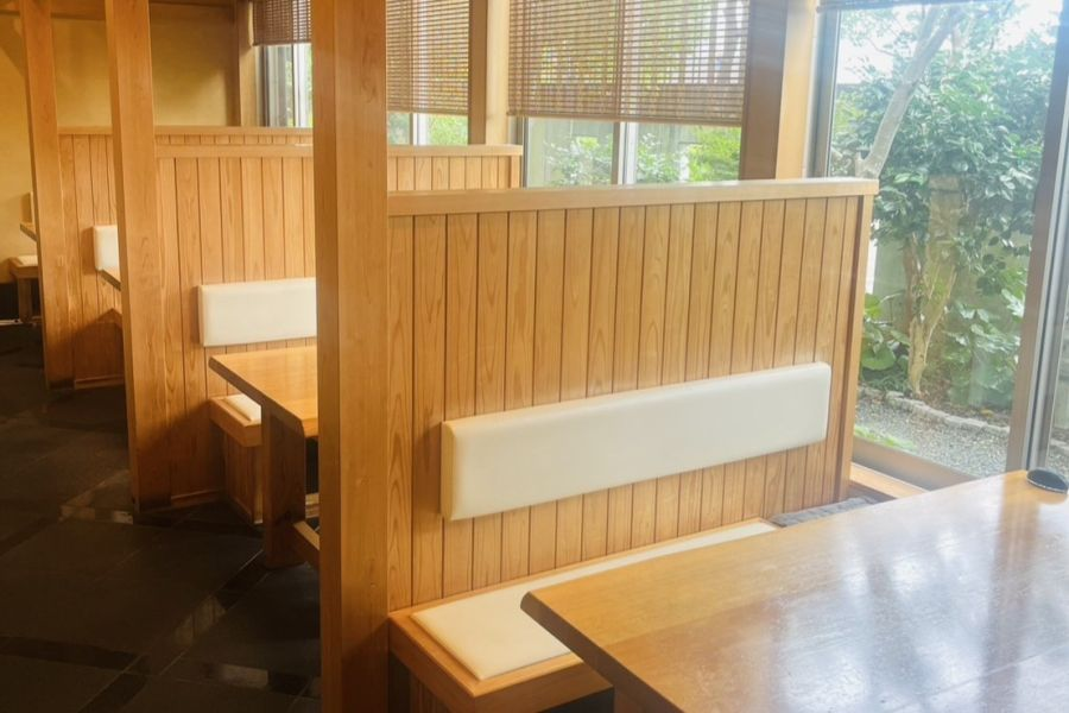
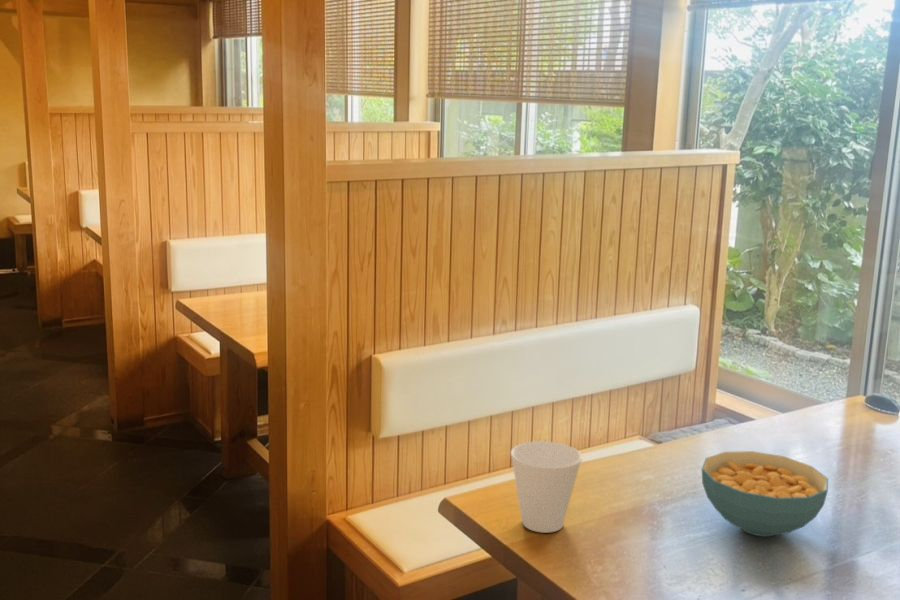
+ cup (544, 488)
+ cereal bowl (761, 501)
